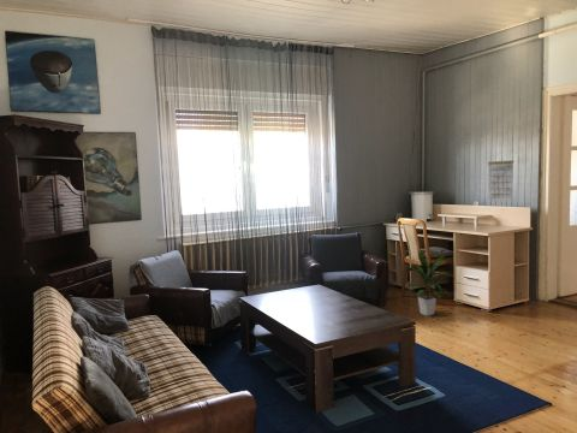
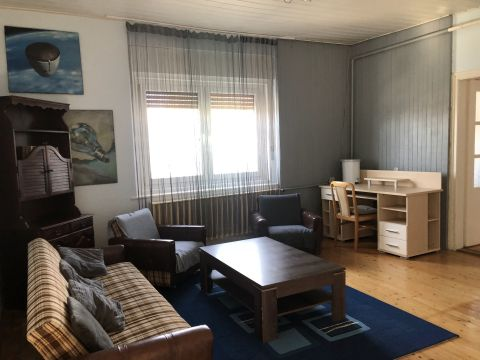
- indoor plant (429, 281)
- calendar (500, 176)
